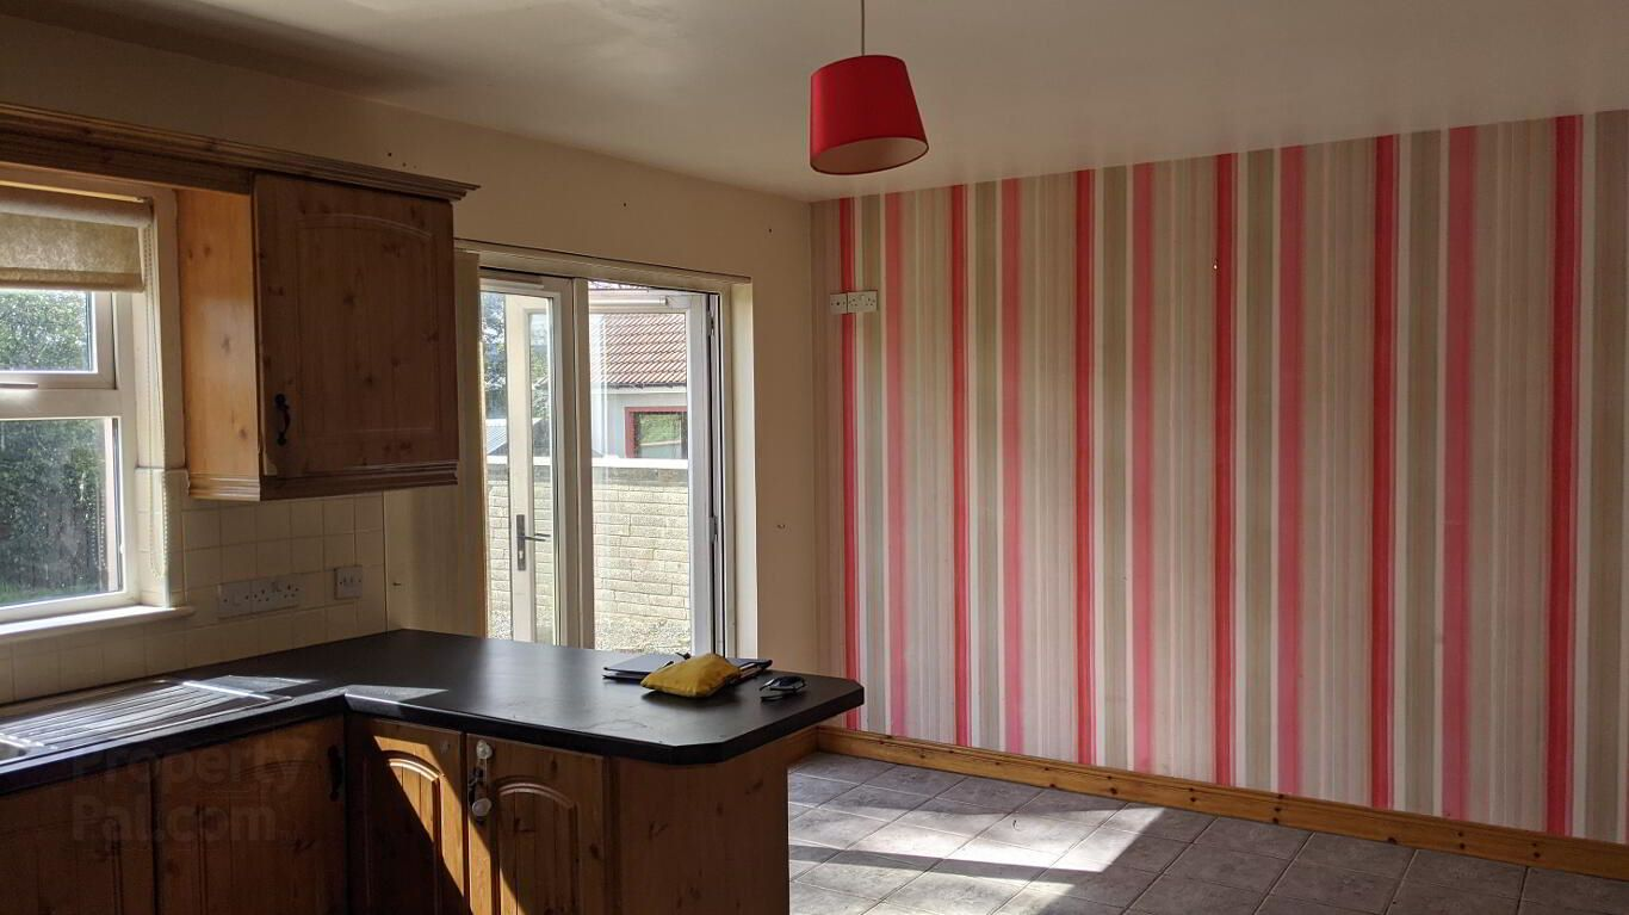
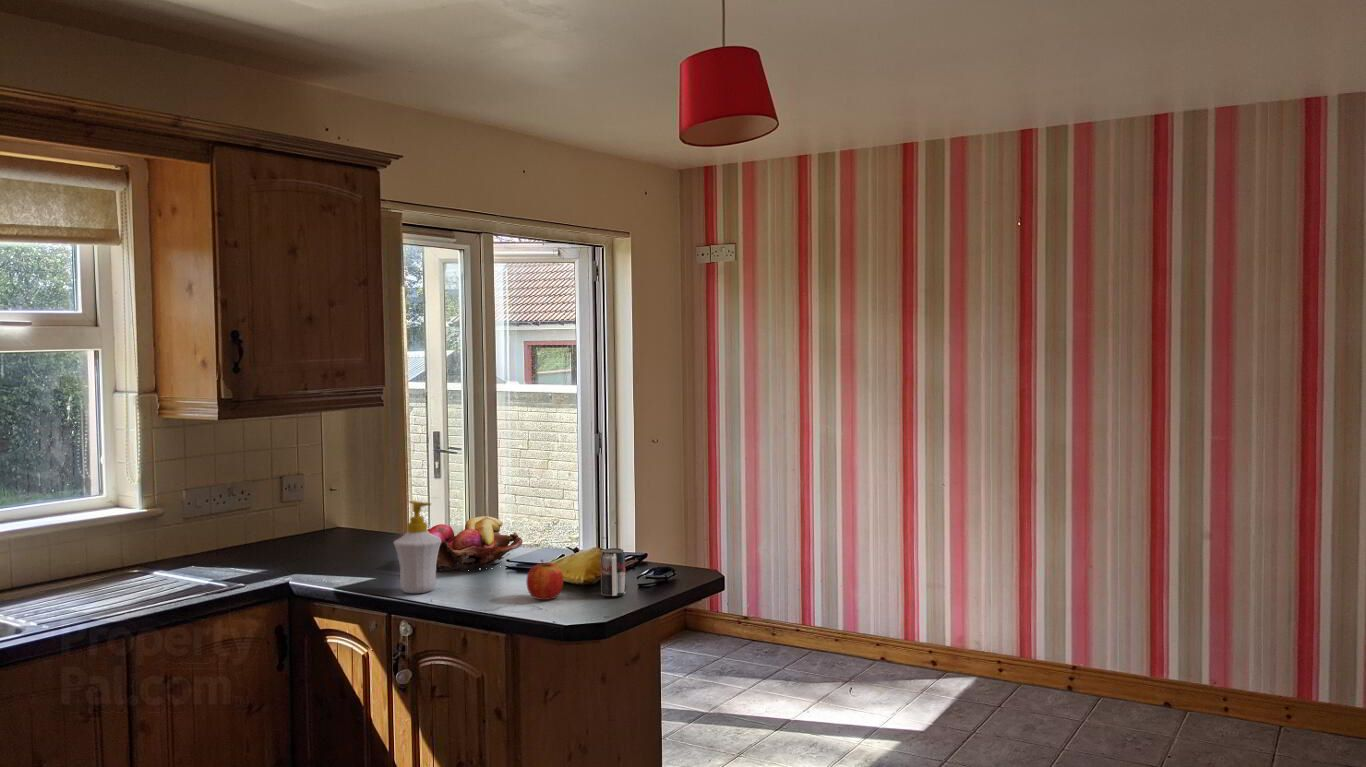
+ soap bottle (417, 546)
+ fruit basket (467, 542)
+ beverage can (613, 572)
+ apple (545, 579)
